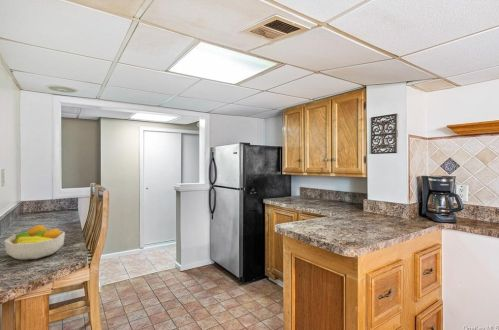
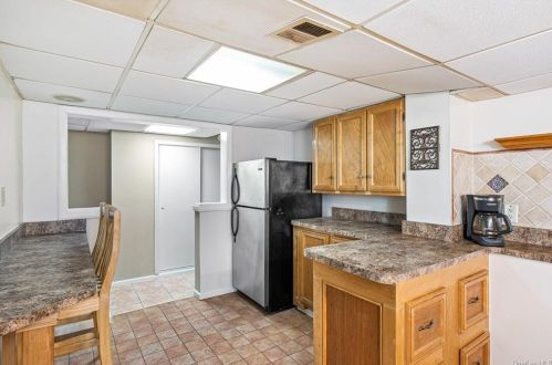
- fruit bowl (36, 240)
